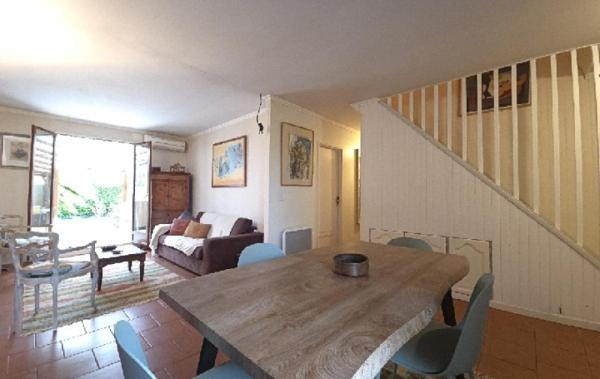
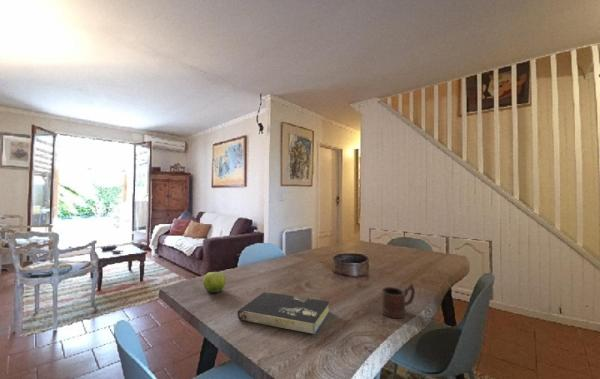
+ mug (398, 298)
+ book (285, 310)
+ fruit (214, 281)
